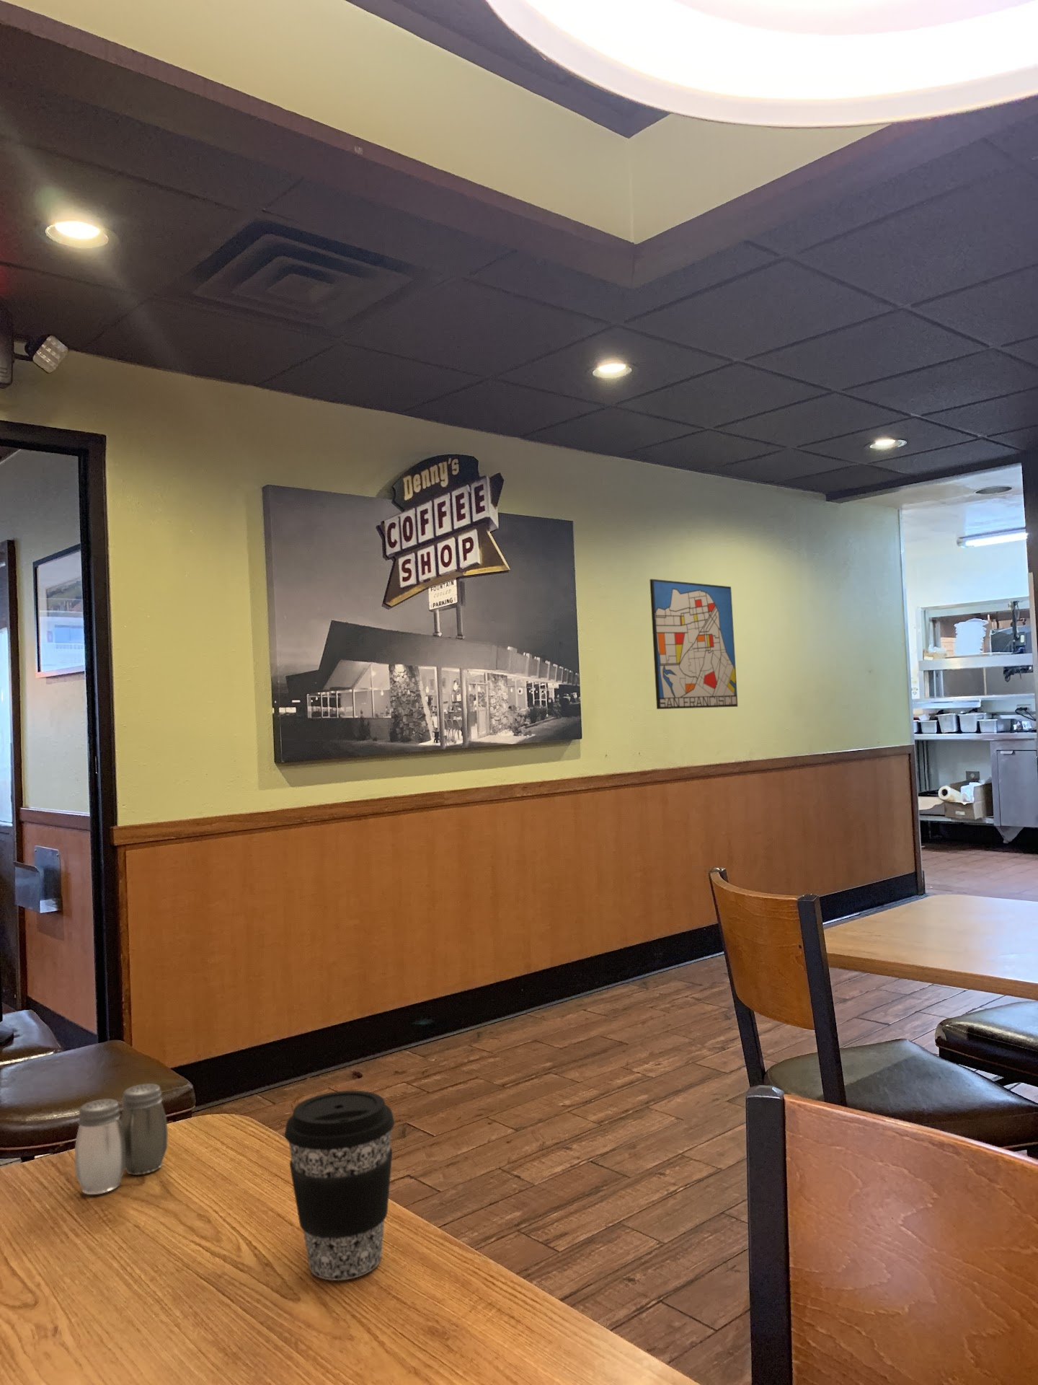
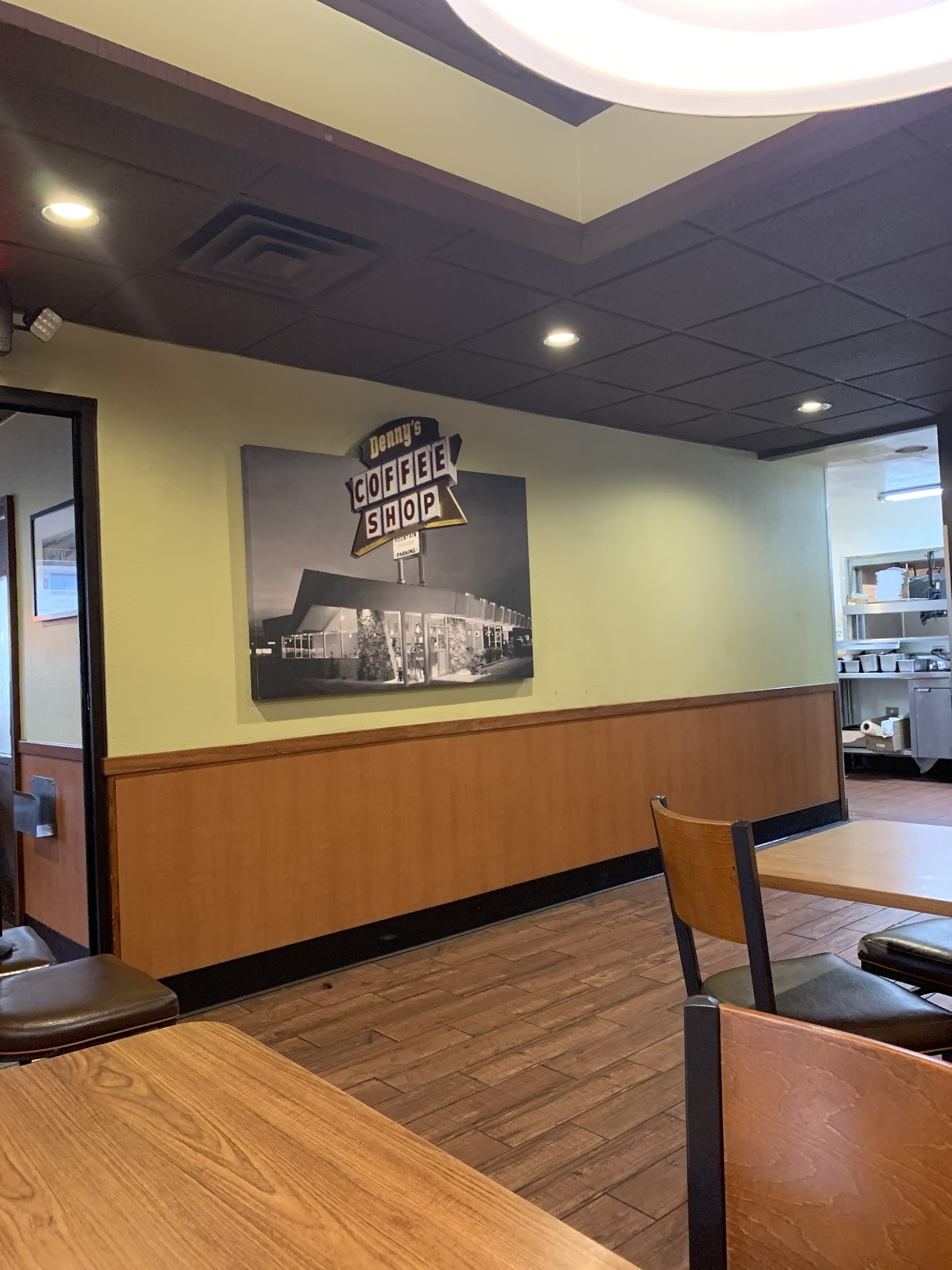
- coffee cup (341, 1183)
- salt and pepper shaker (122, 1135)
- wall art (695, 645)
